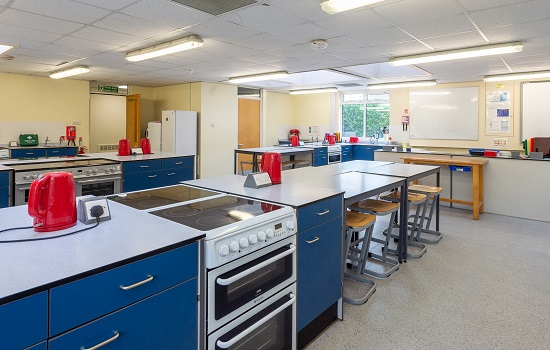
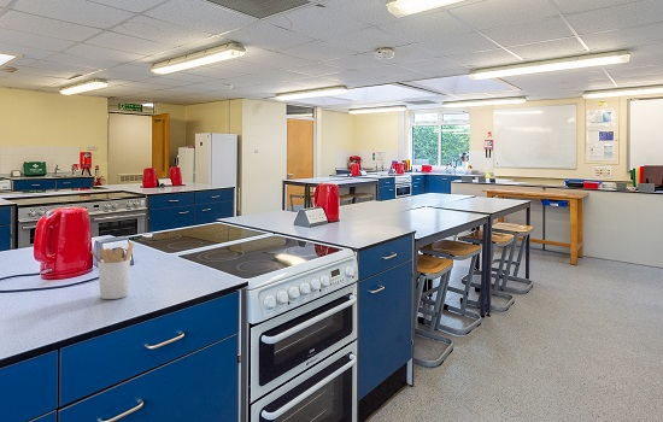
+ utensil holder (113, 270)
